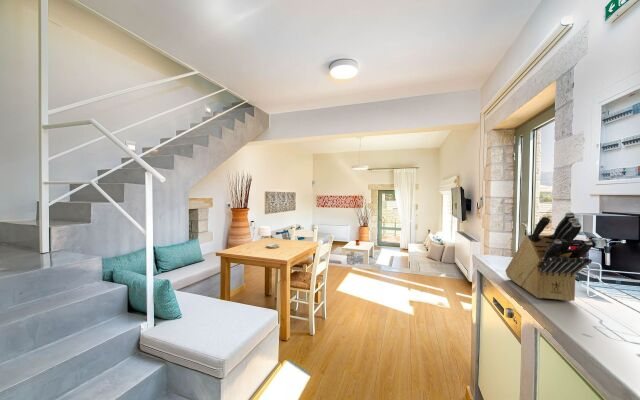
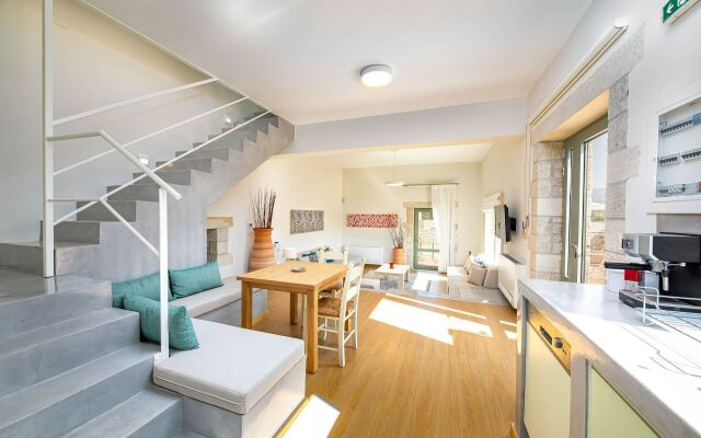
- knife block (542, 251)
